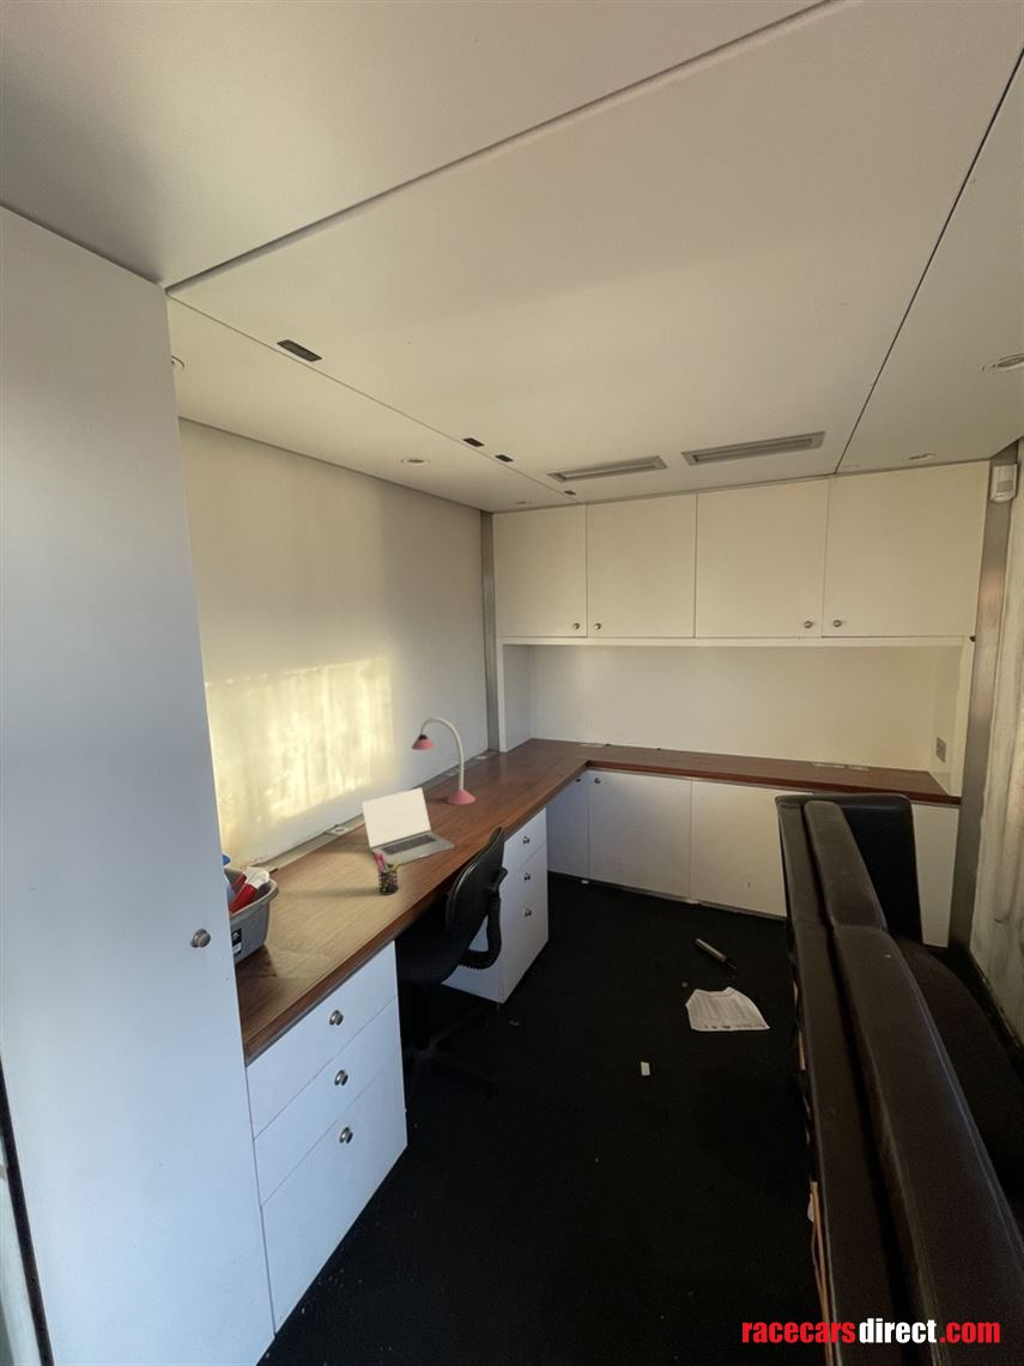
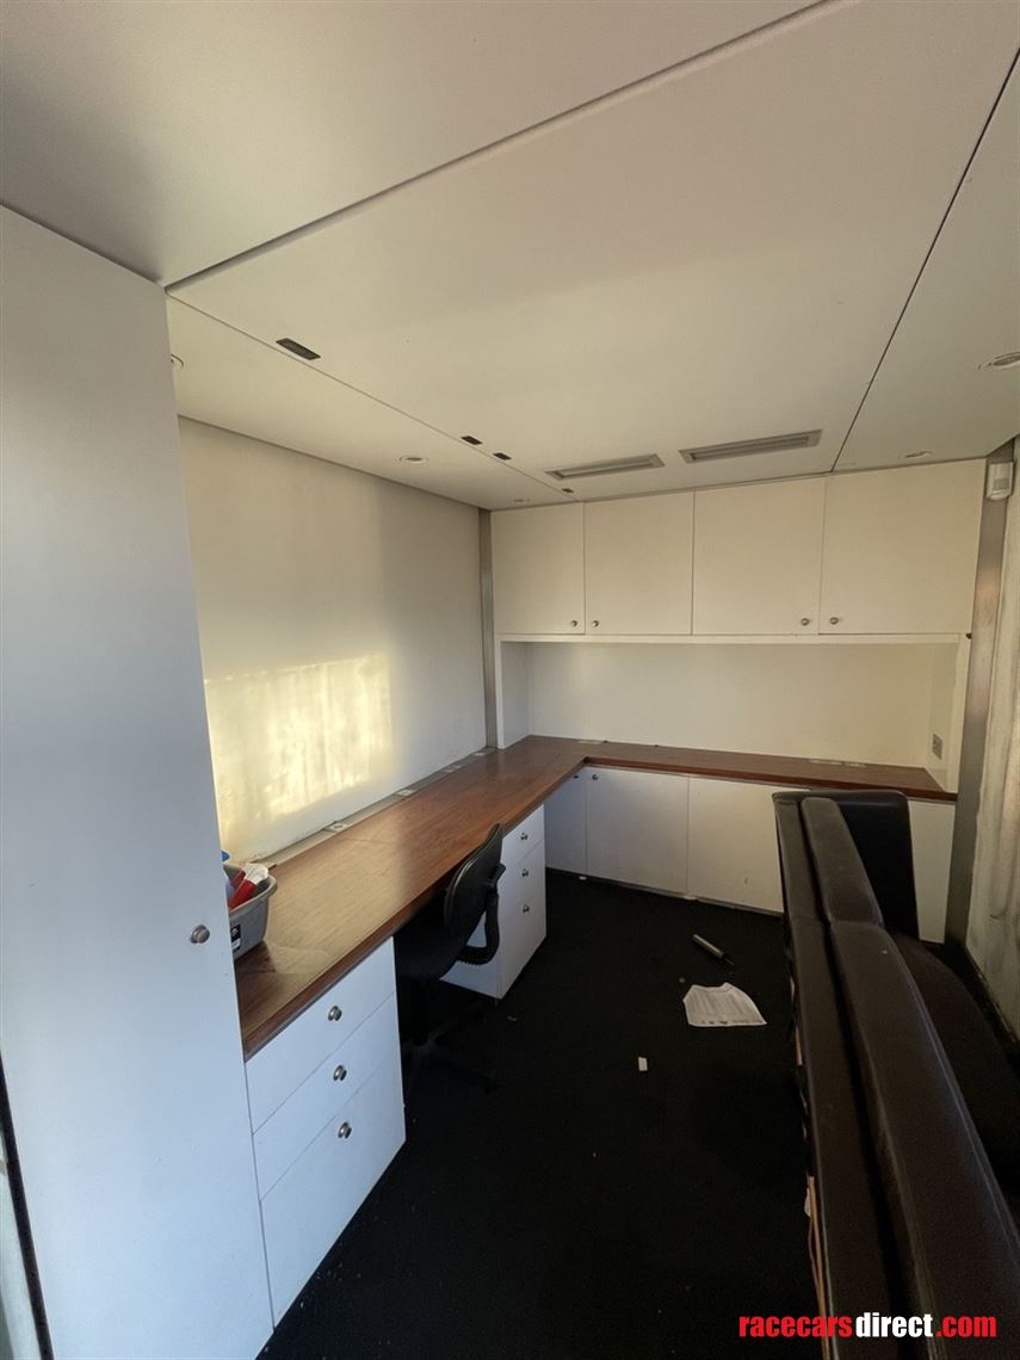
- pen holder (386, 872)
- laptop (407, 824)
- desk lamp (434, 747)
